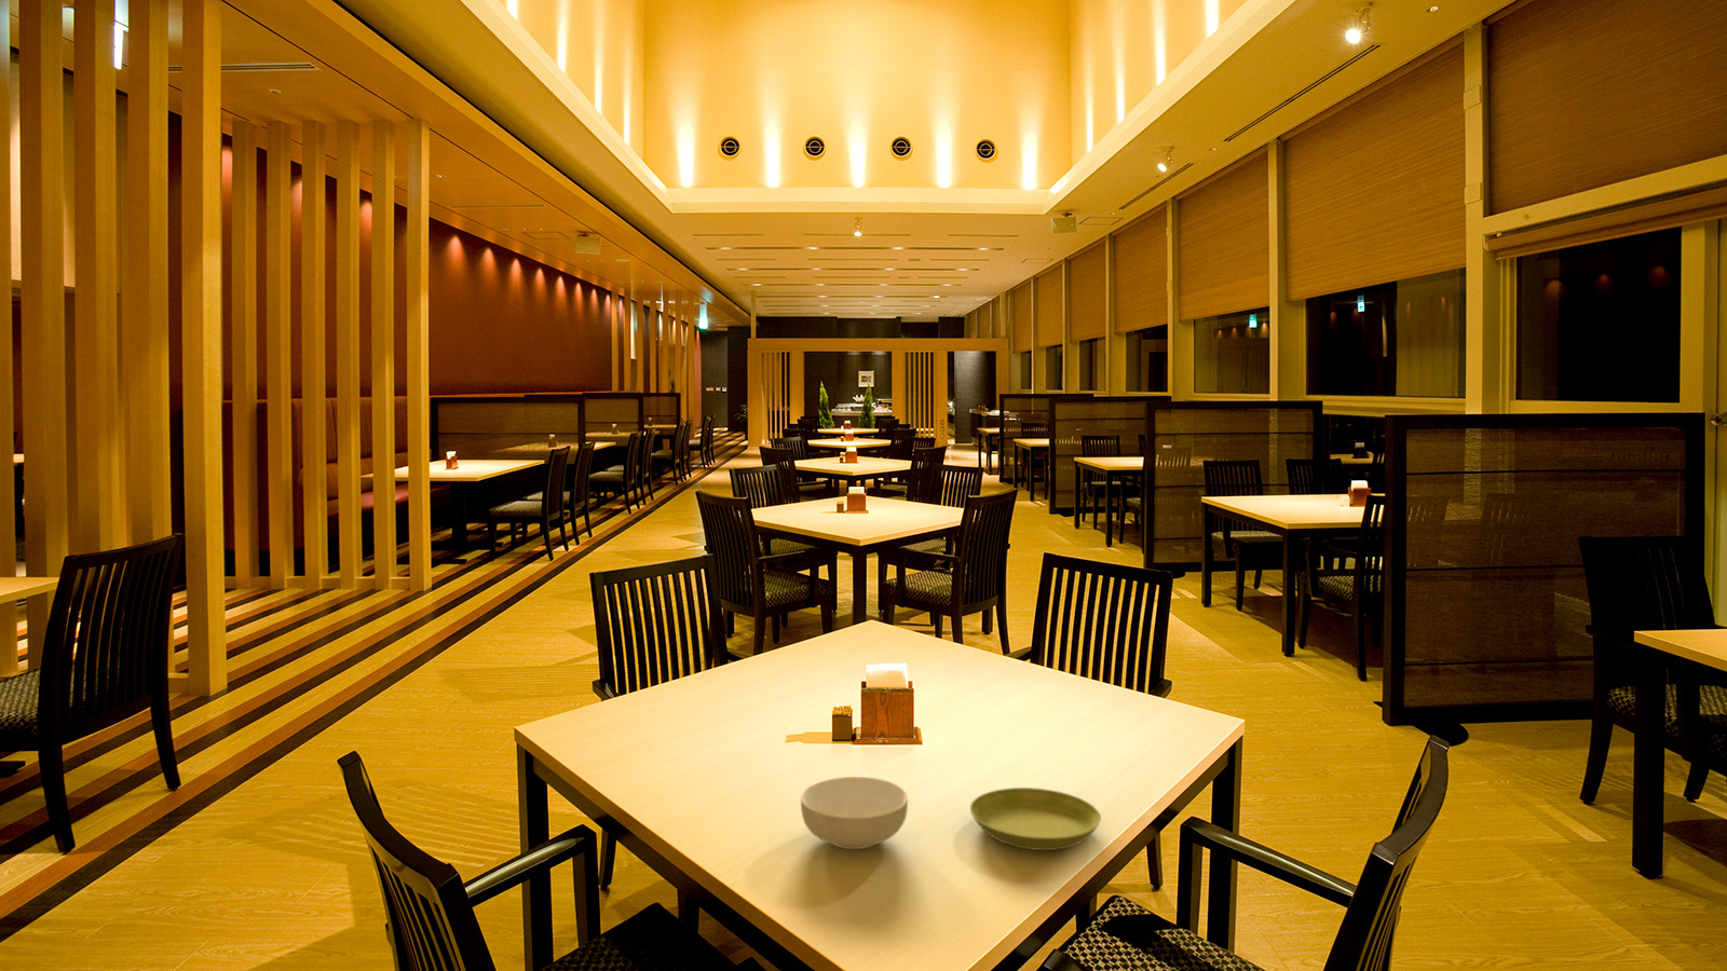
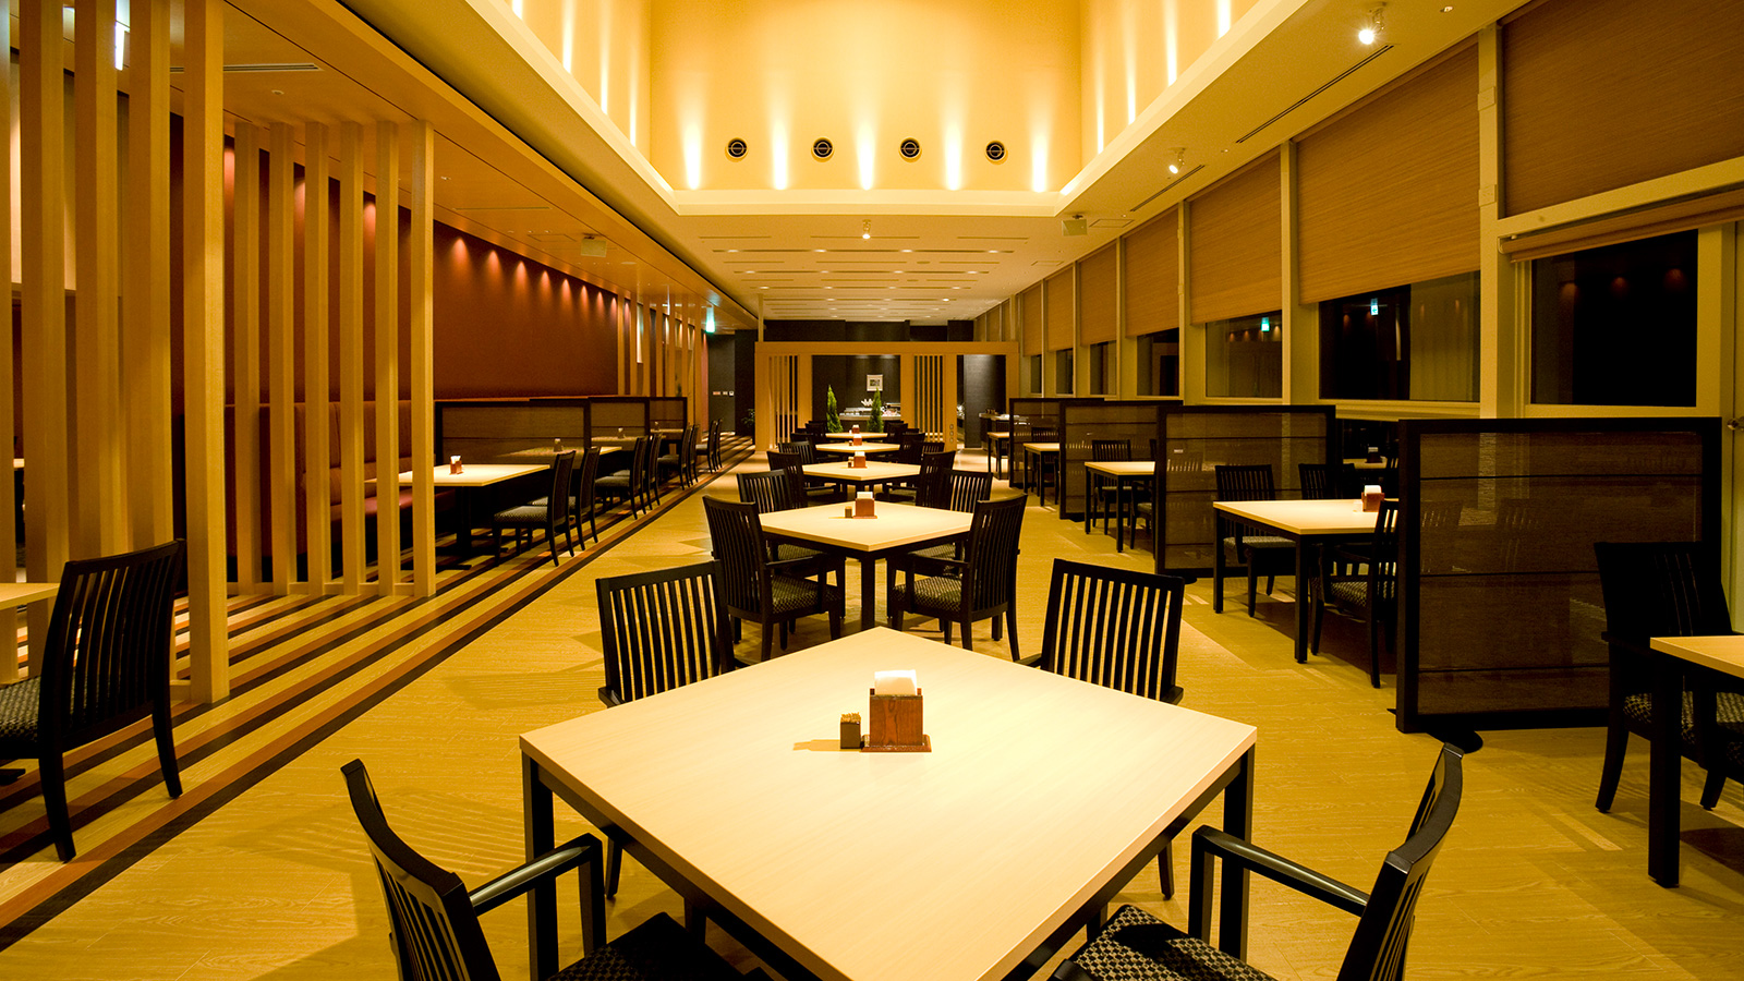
- saucer (1034, 820)
- cereal bowl (854, 817)
